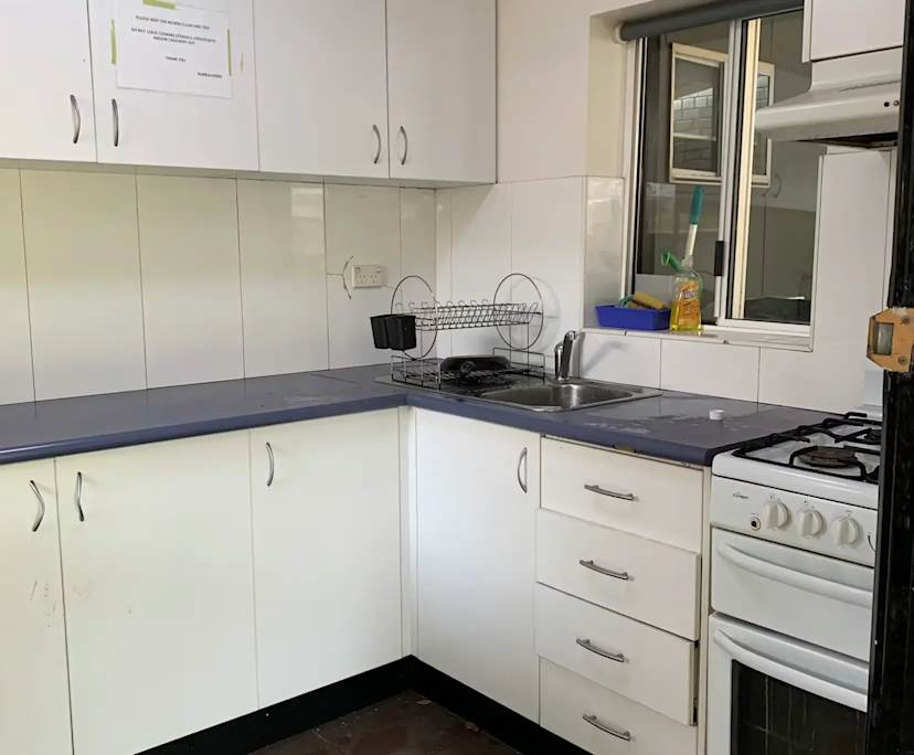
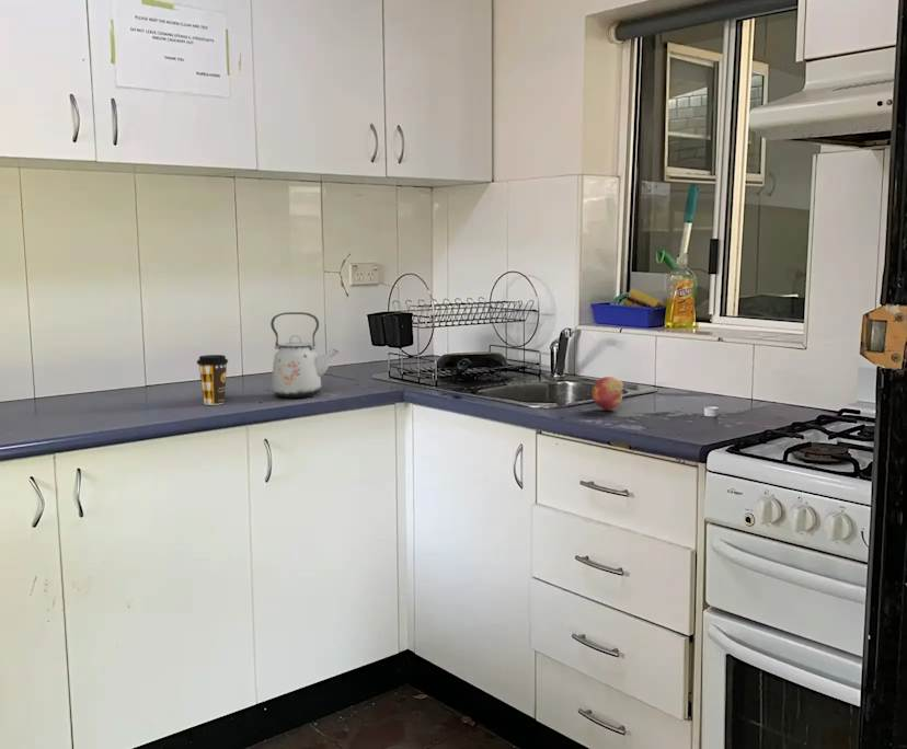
+ fruit (607, 393)
+ coffee cup (213, 379)
+ kettle (305, 354)
